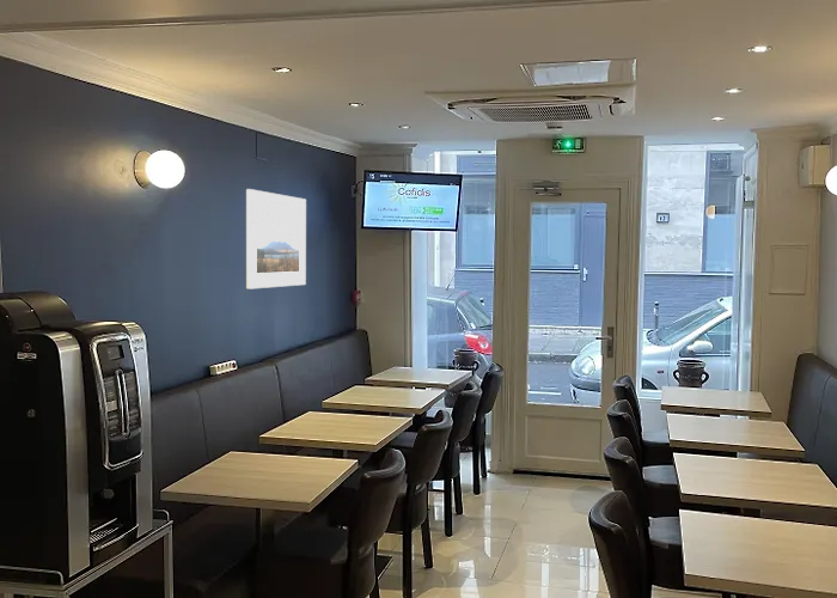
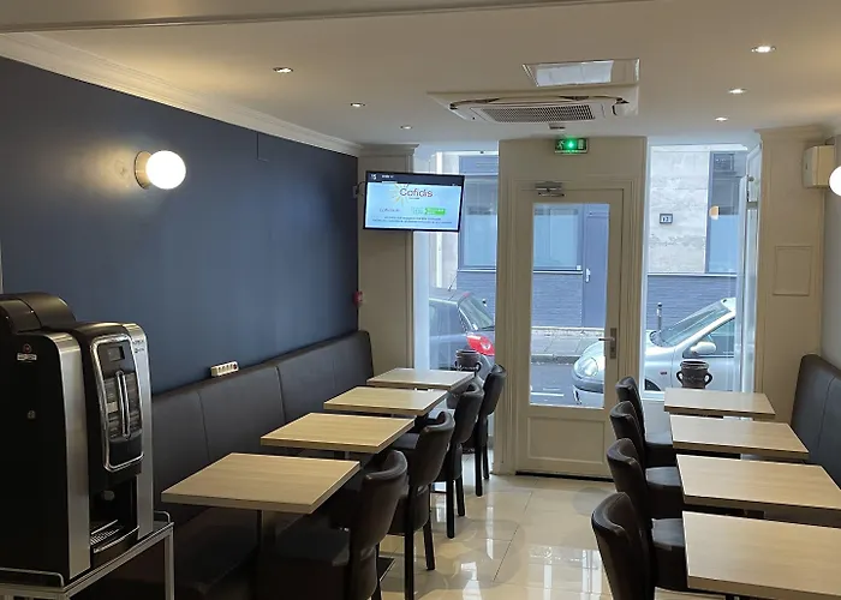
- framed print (277, 240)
